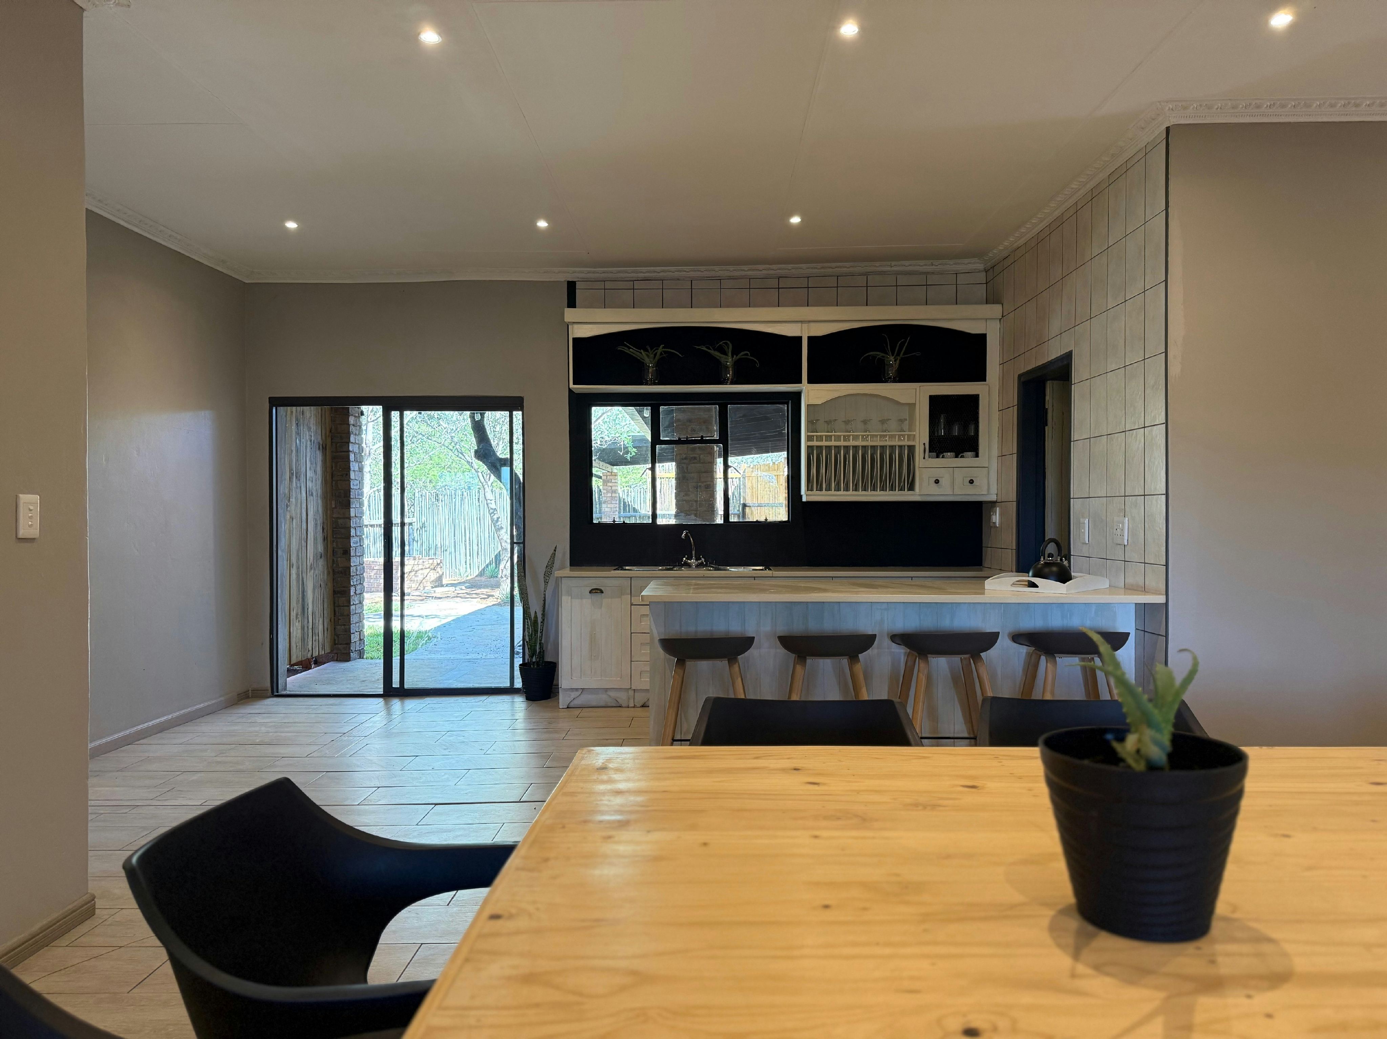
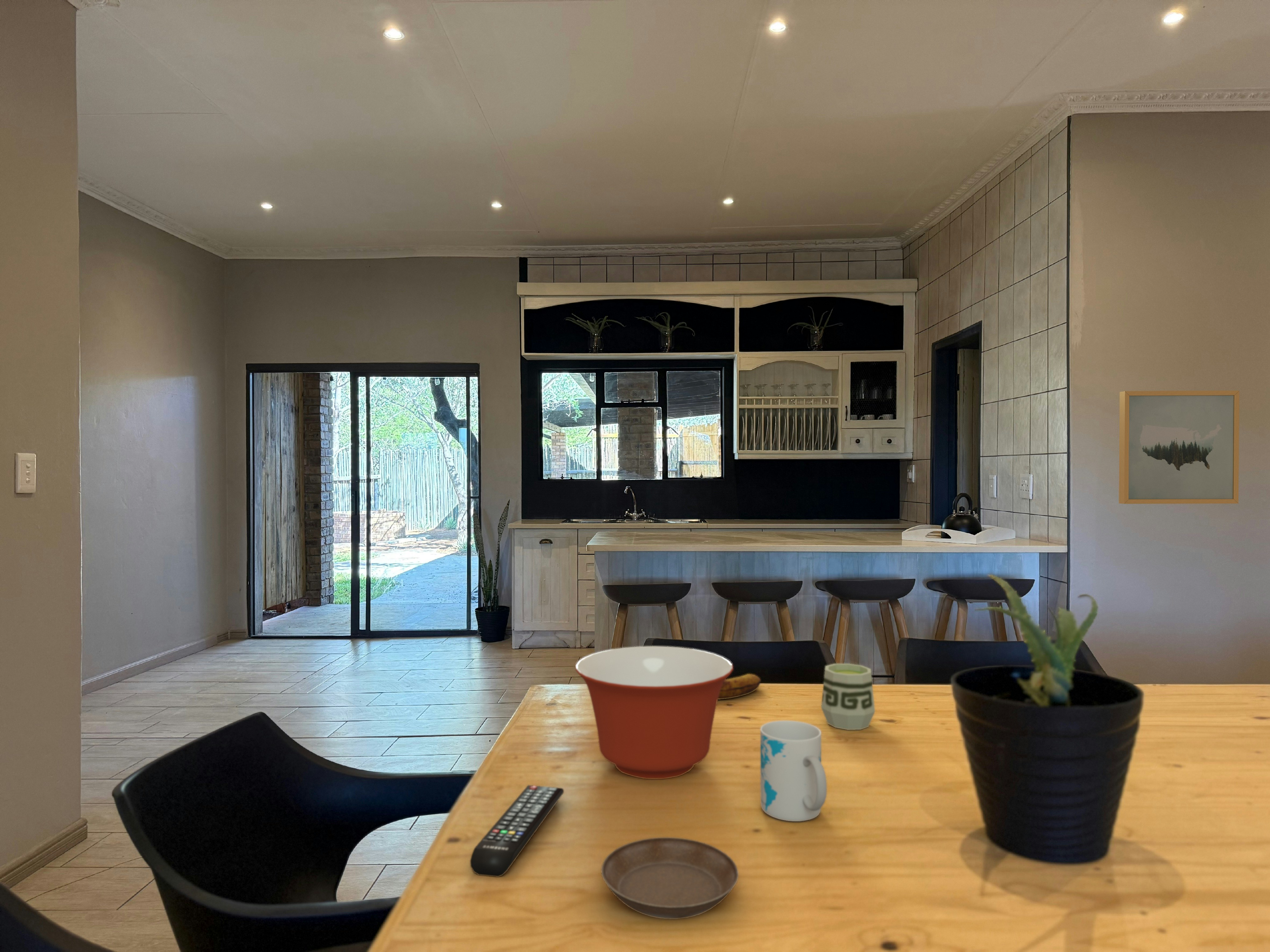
+ wall art (1179, 447)
+ cup (848, 696)
+ mixing bowl (654, 714)
+ mug (798, 775)
+ remote control (522, 823)
+ saucer (669, 880)
+ banana (722, 684)
